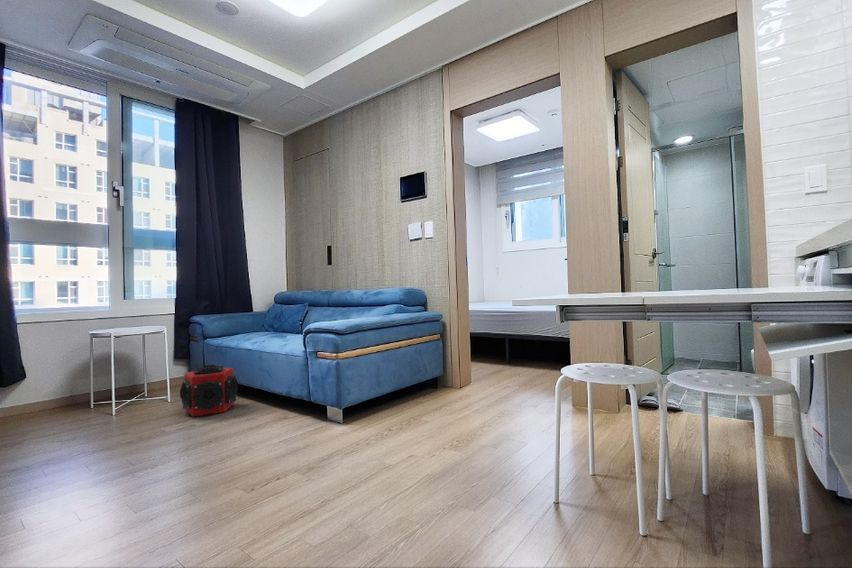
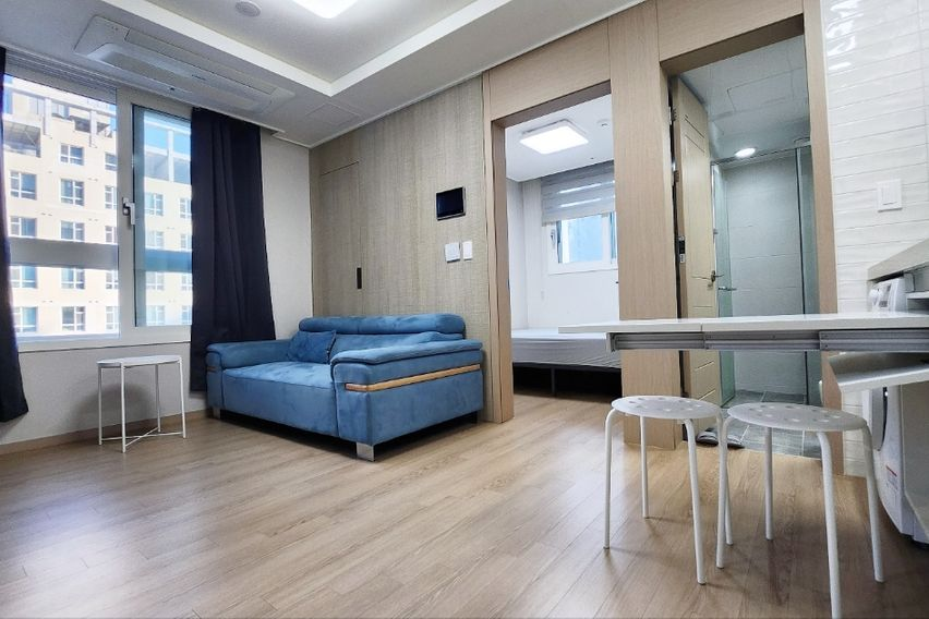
- speaker (209, 387)
